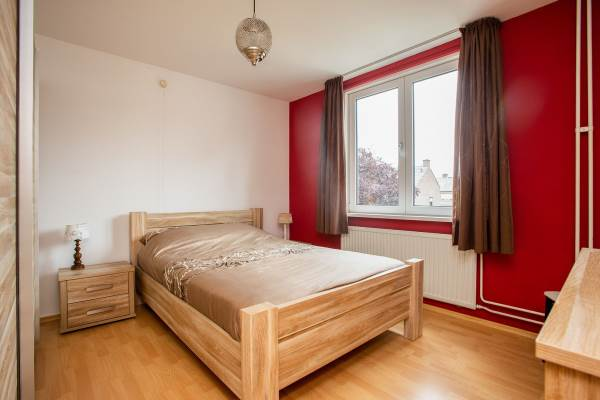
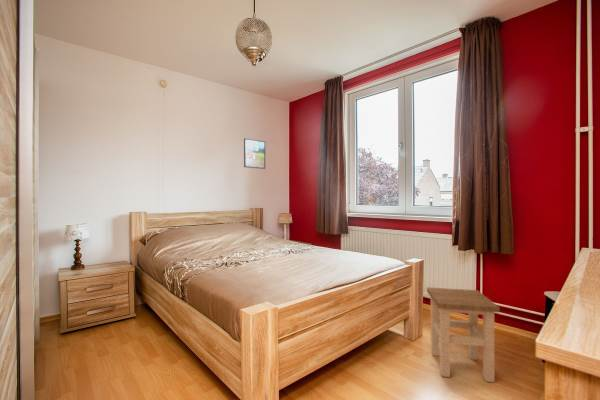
+ stool (459, 327)
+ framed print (255, 154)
